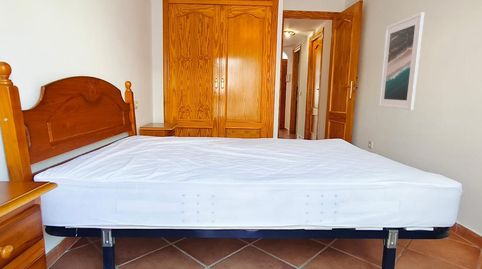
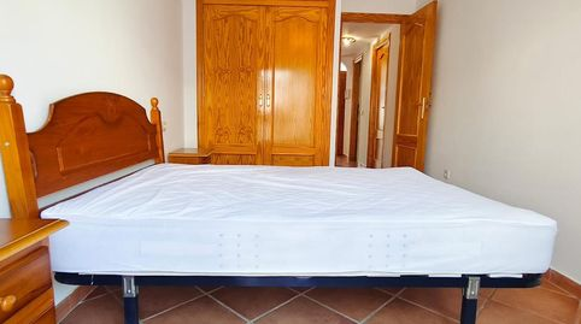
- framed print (398, 65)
